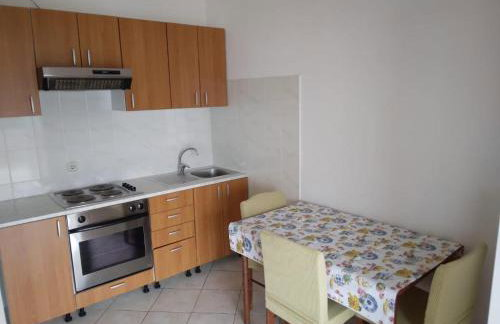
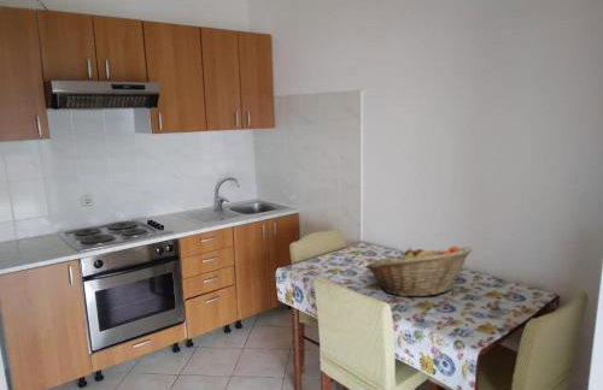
+ fruit basket (418, 265)
